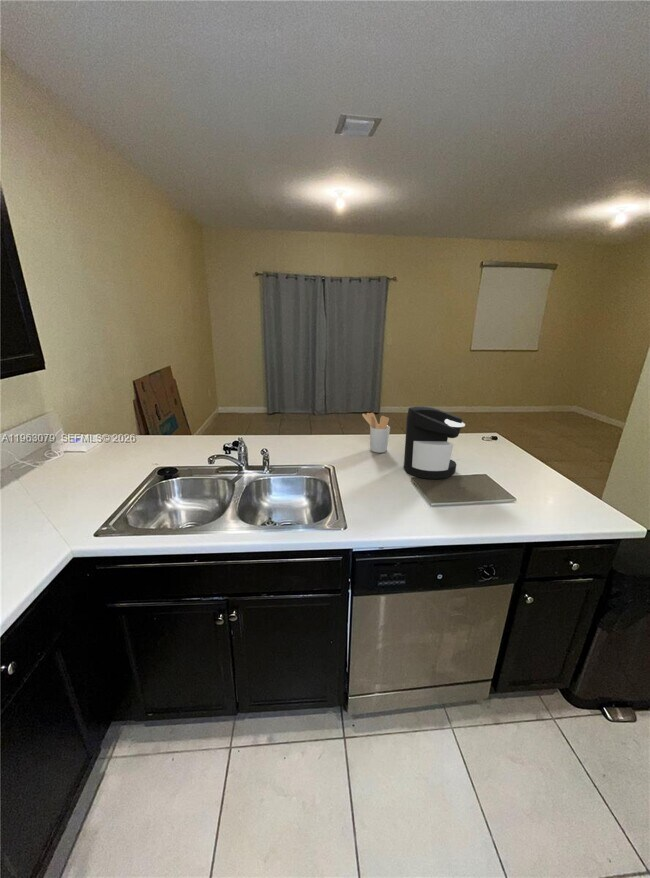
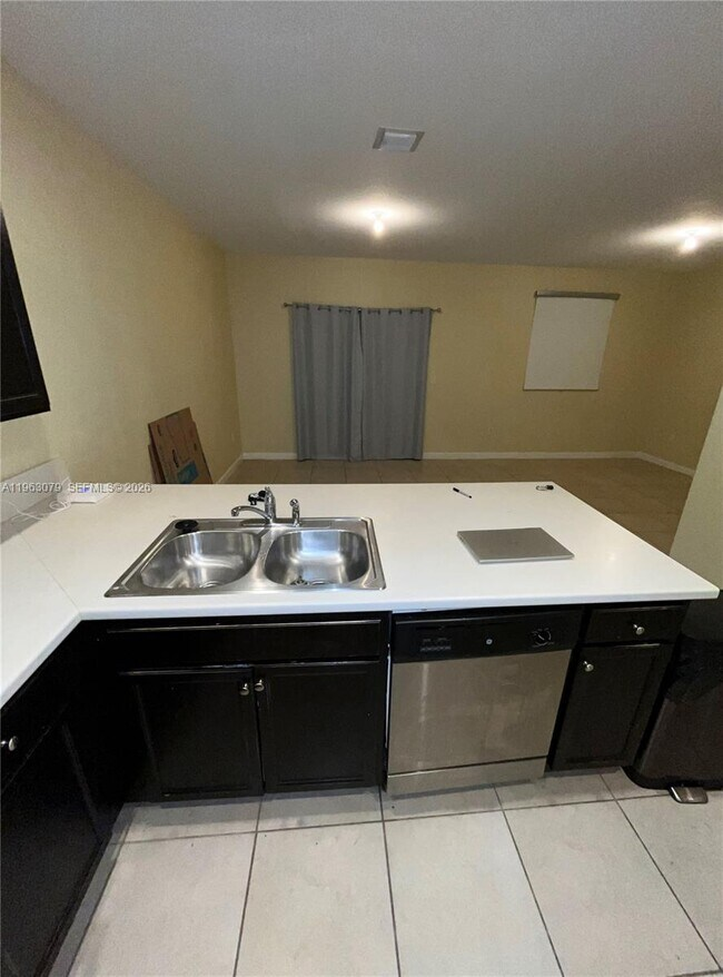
- coffee maker (434, 439)
- utensil holder (375, 431)
